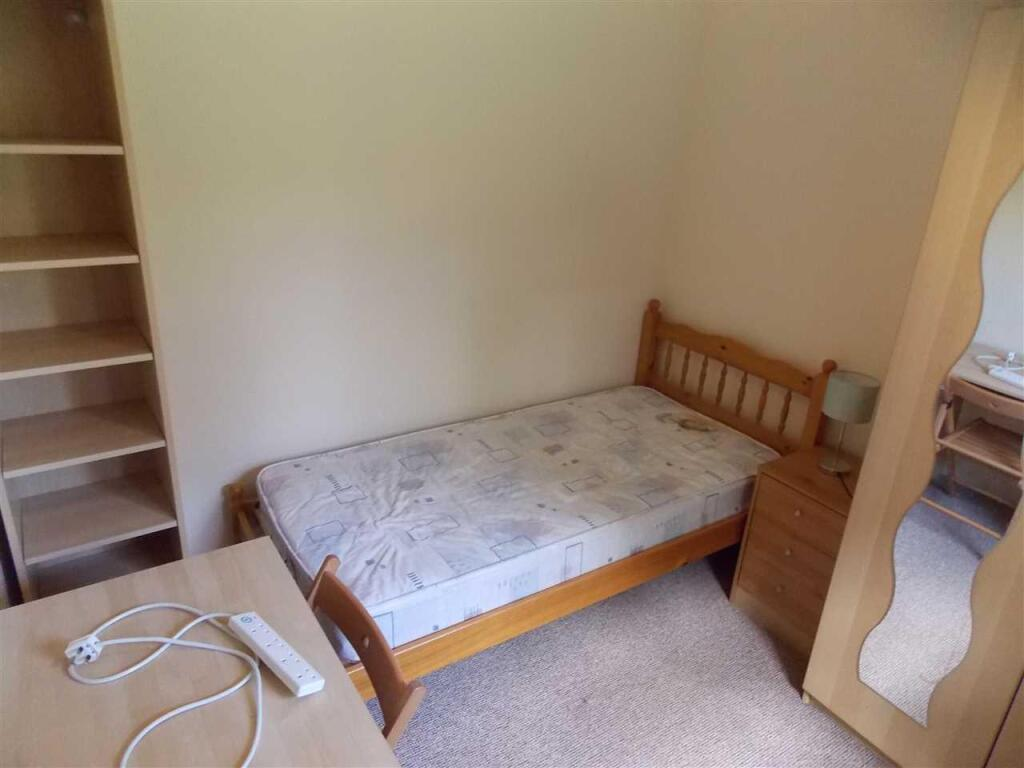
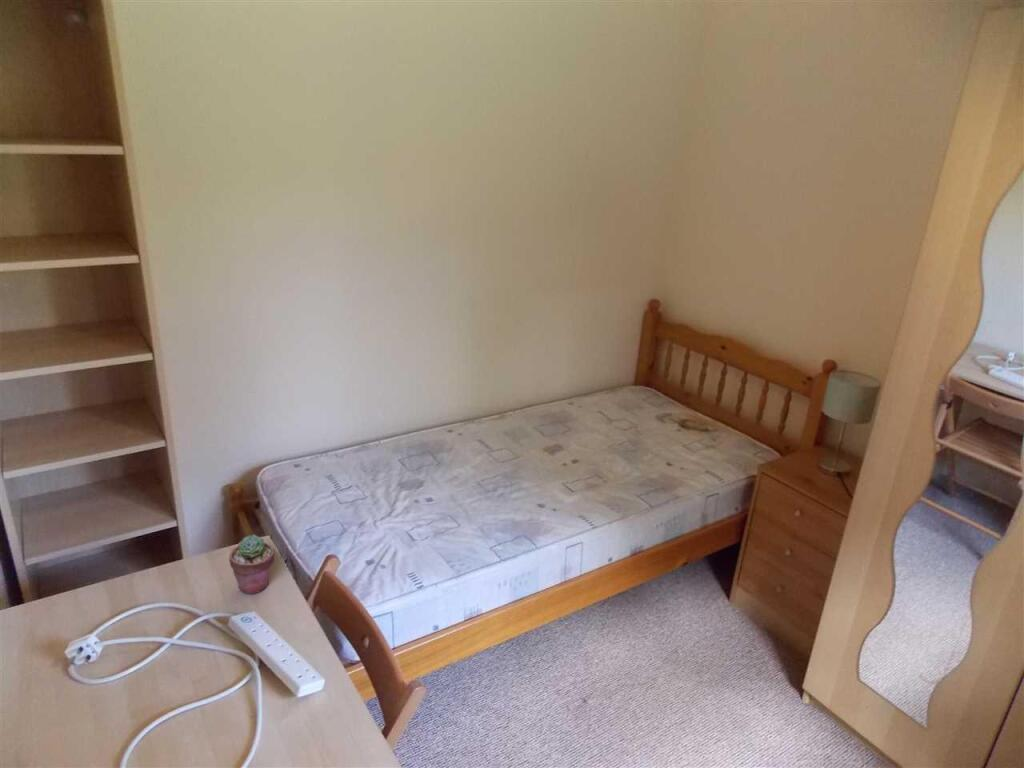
+ potted succulent (252, 562)
